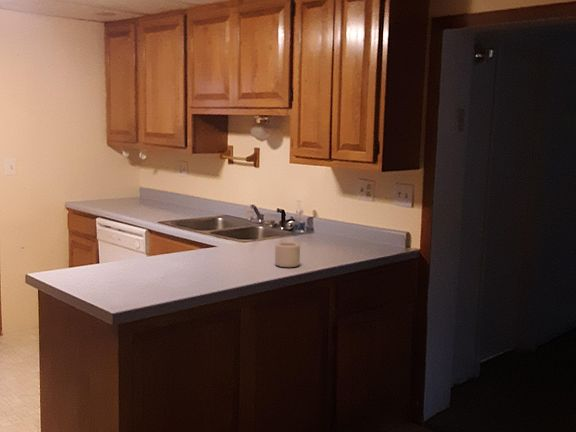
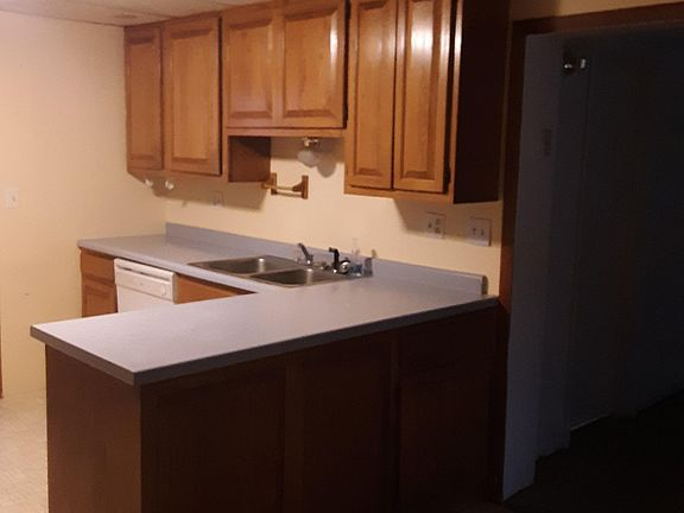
- mug (285, 253)
